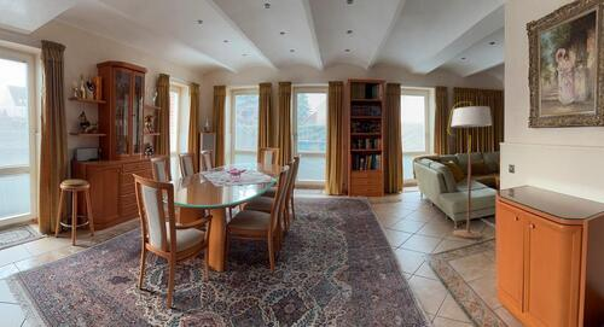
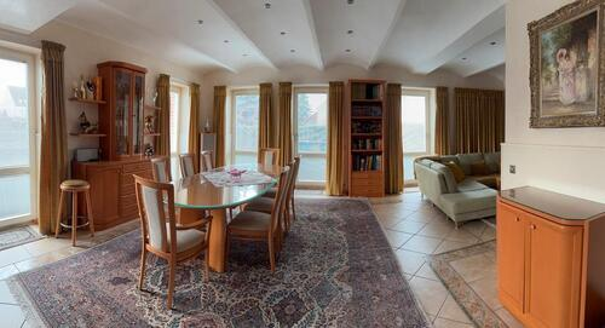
- floor lamp (469, 168)
